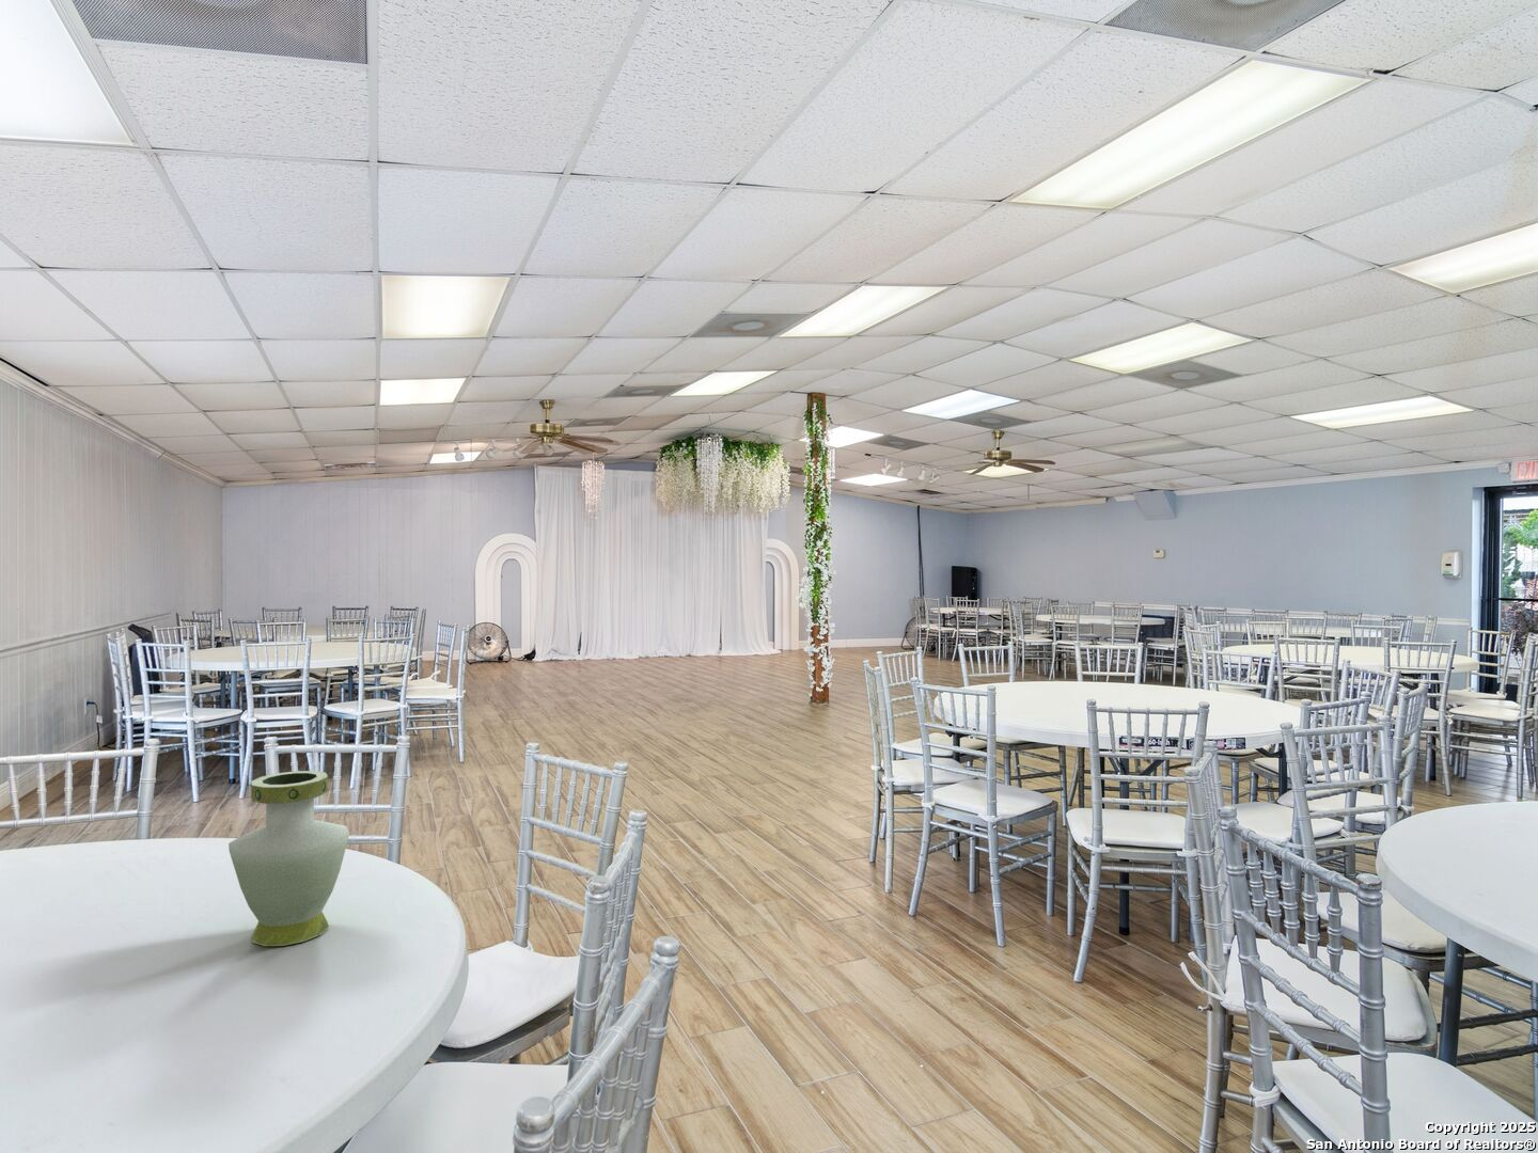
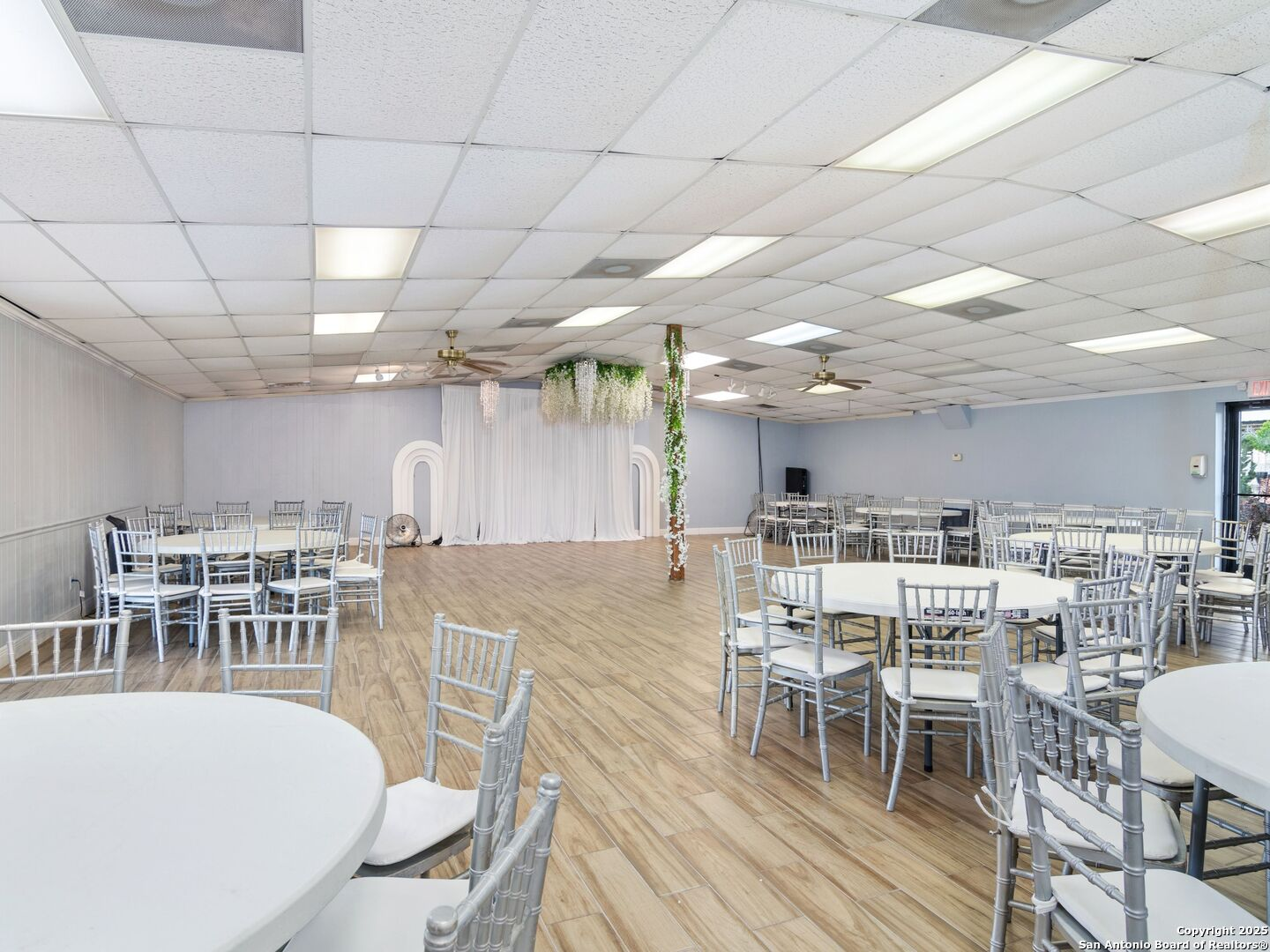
- vase (289, 854)
